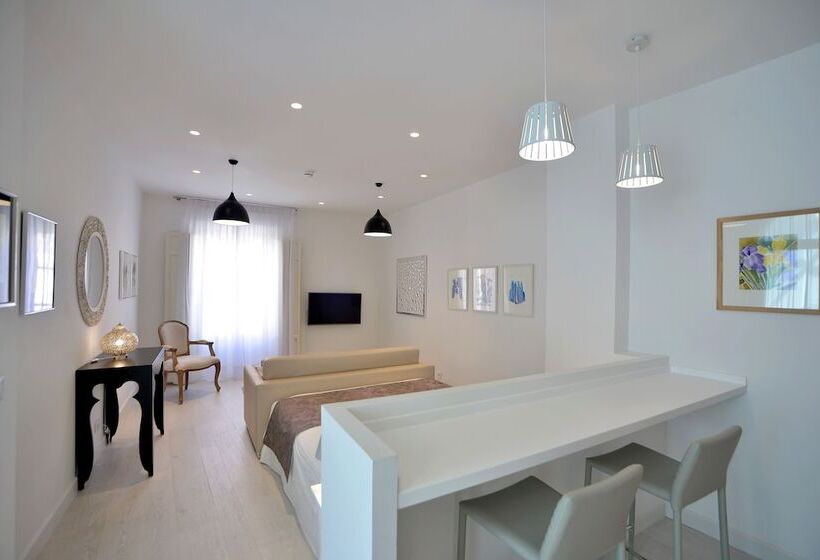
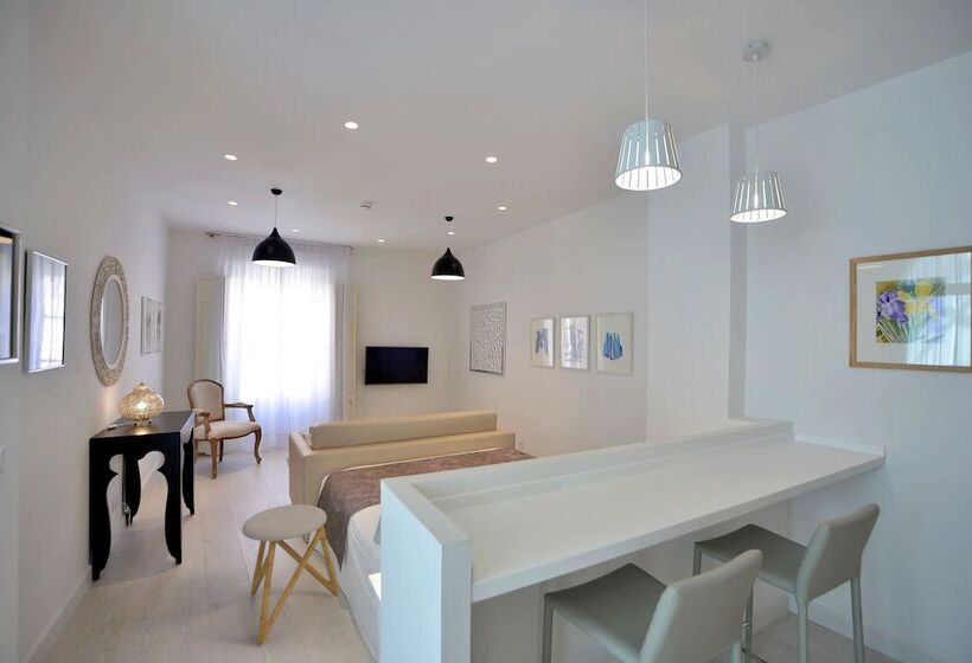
+ stool (295, 559)
